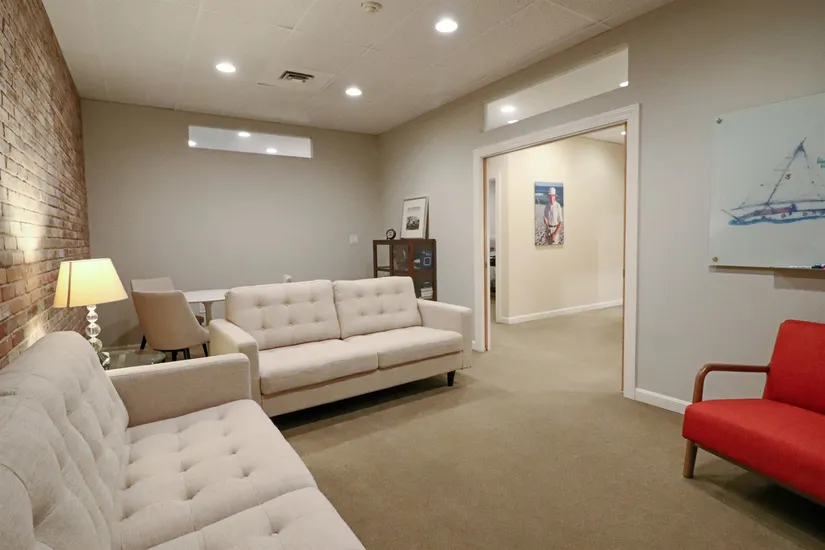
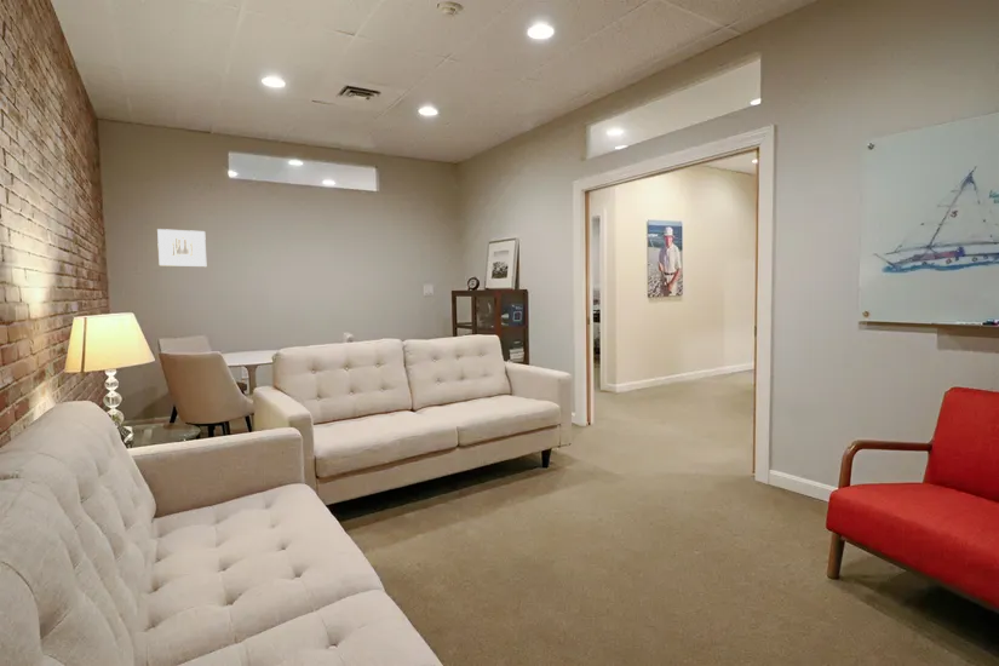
+ wall art (182, 248)
